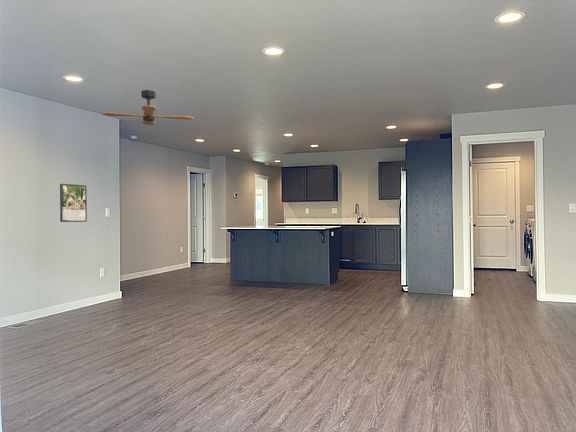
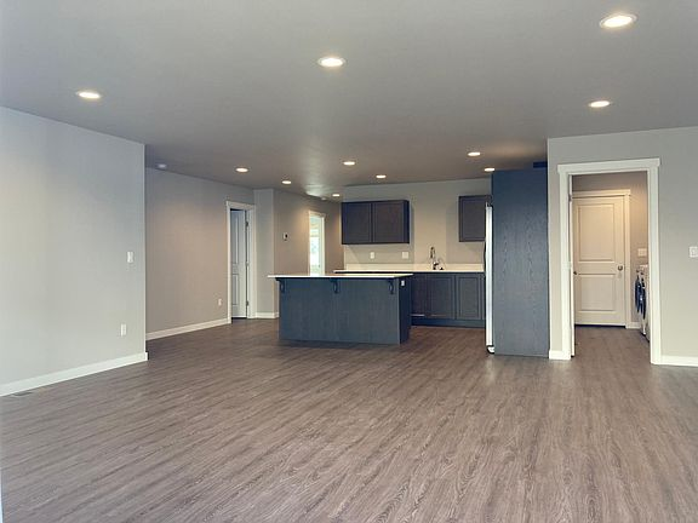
- ceiling fan (148, 106)
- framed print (73, 203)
